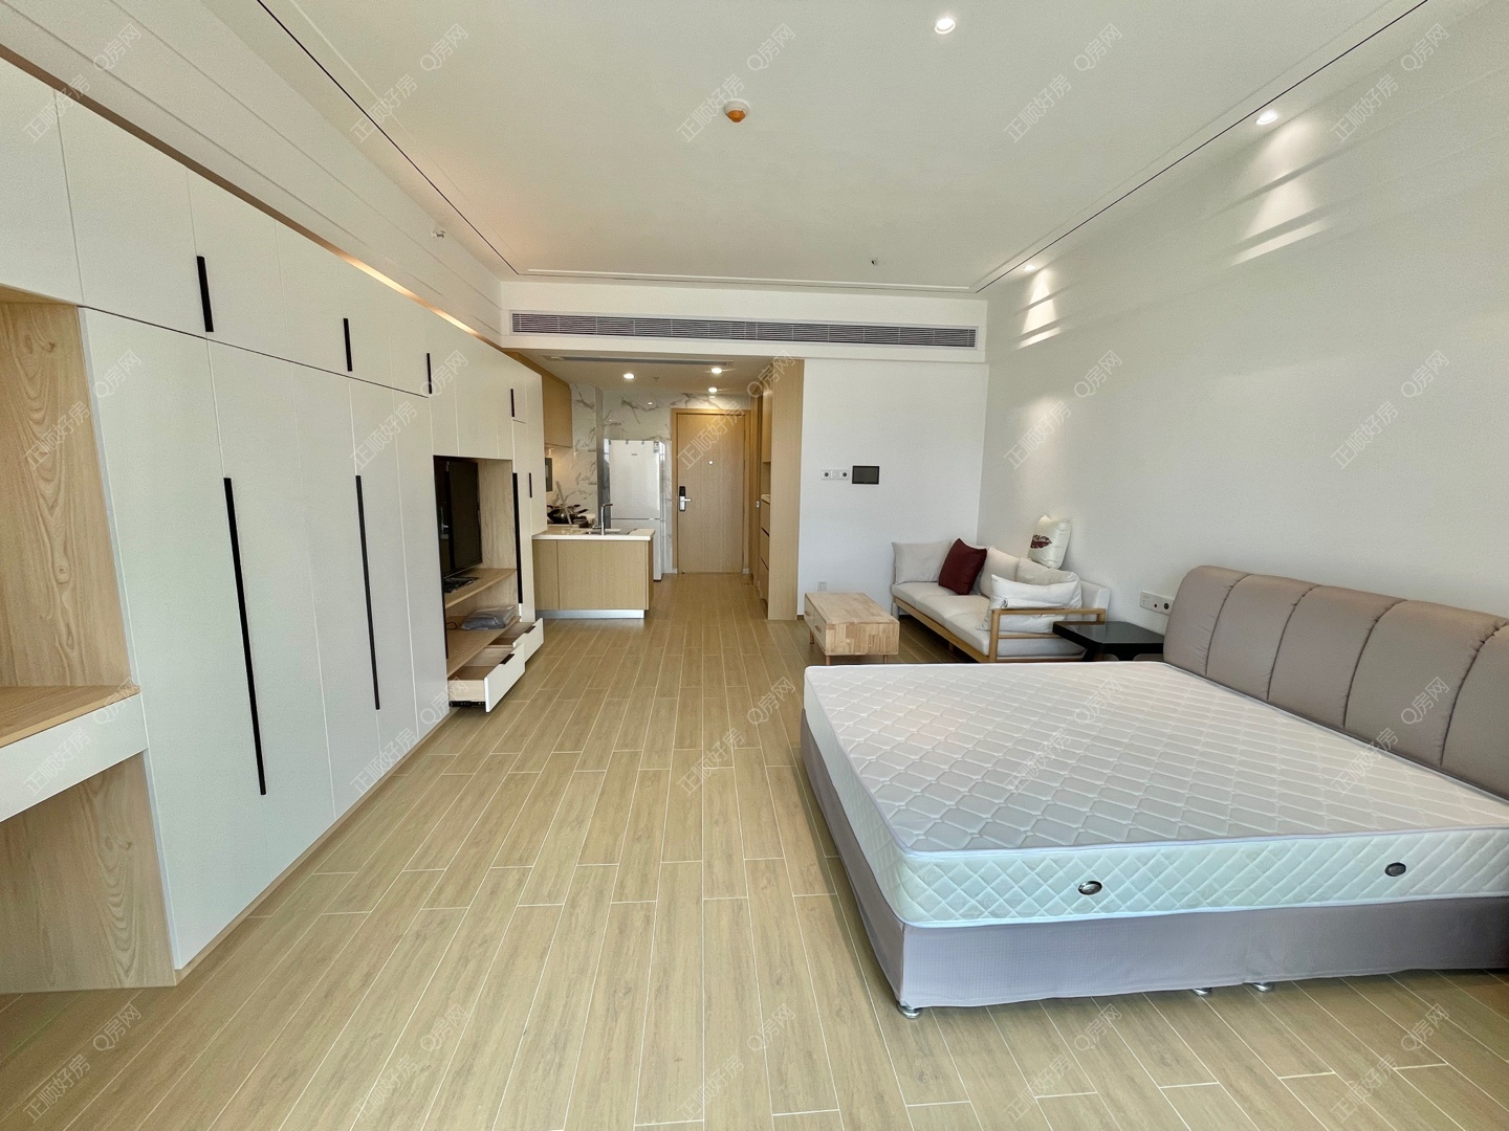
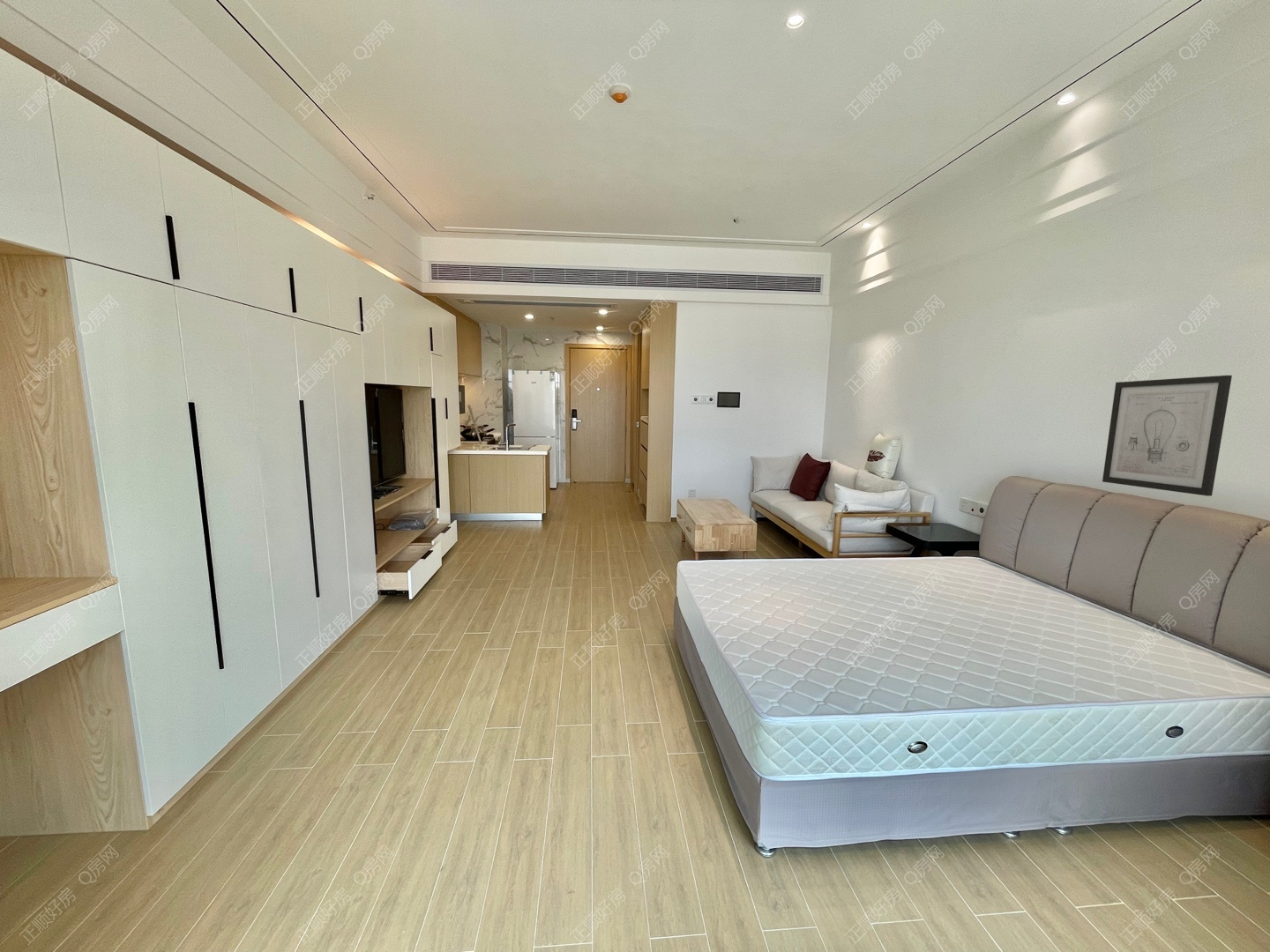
+ wall art (1160, 434)
